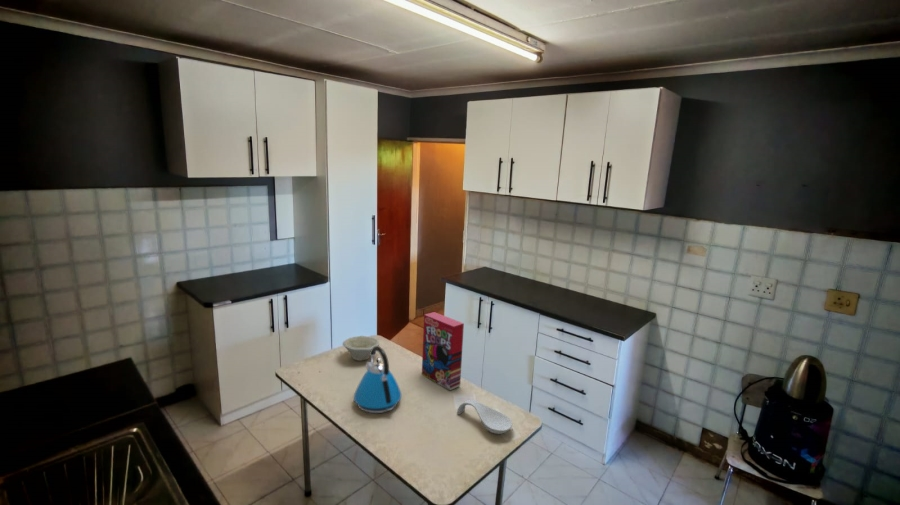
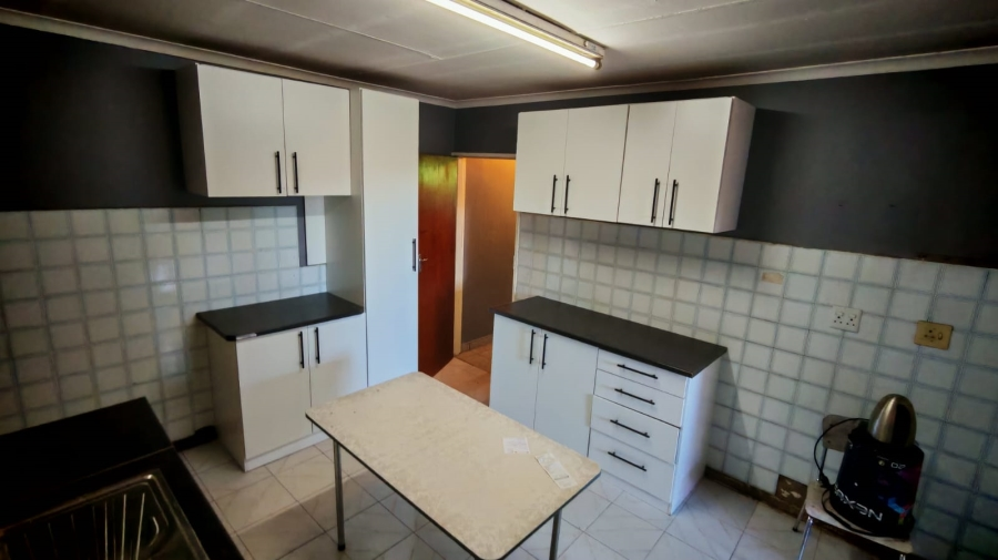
- bowl (361, 349)
- spoon rest (484, 415)
- kettle (379, 375)
- cereal box (442, 349)
